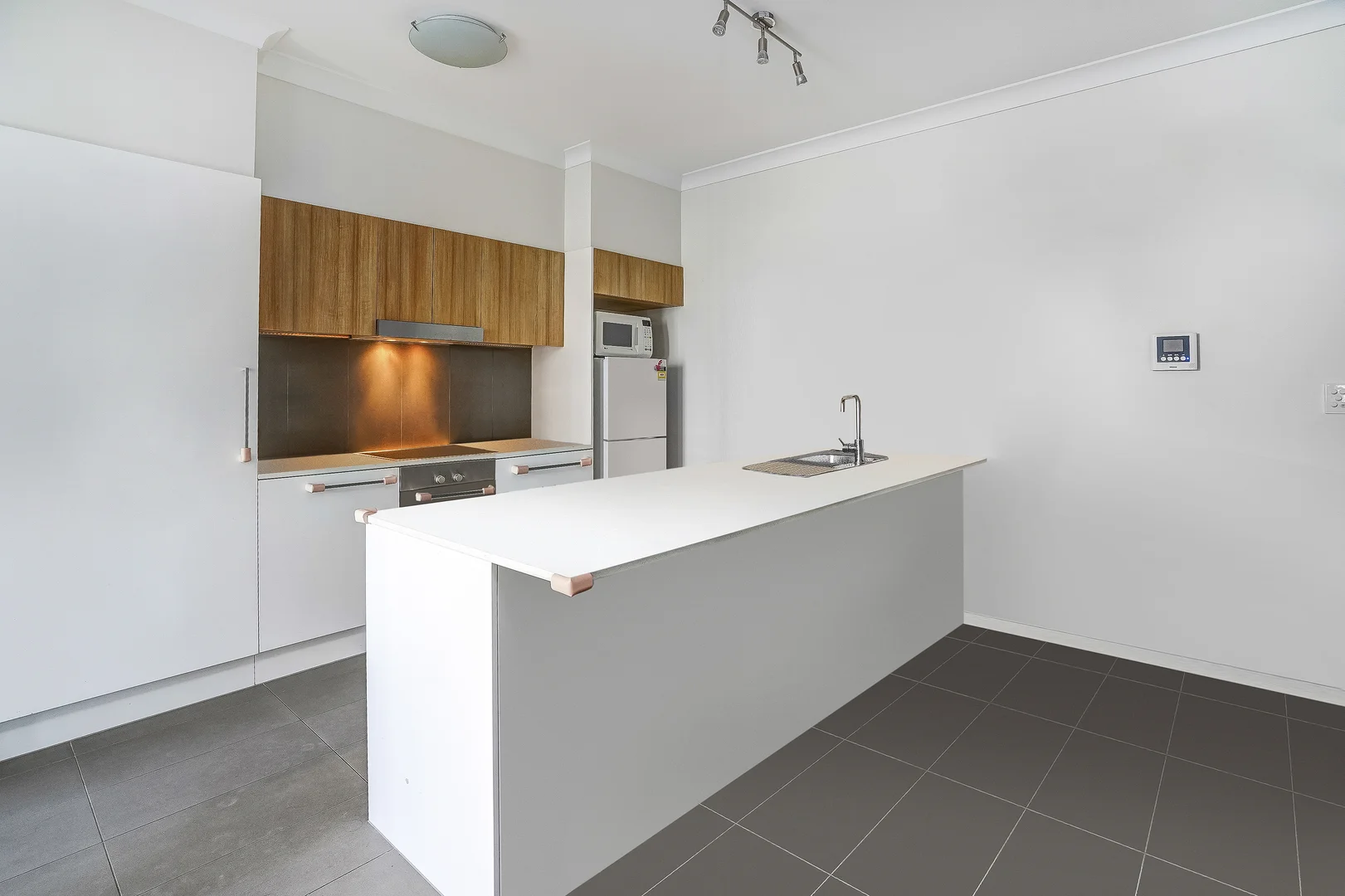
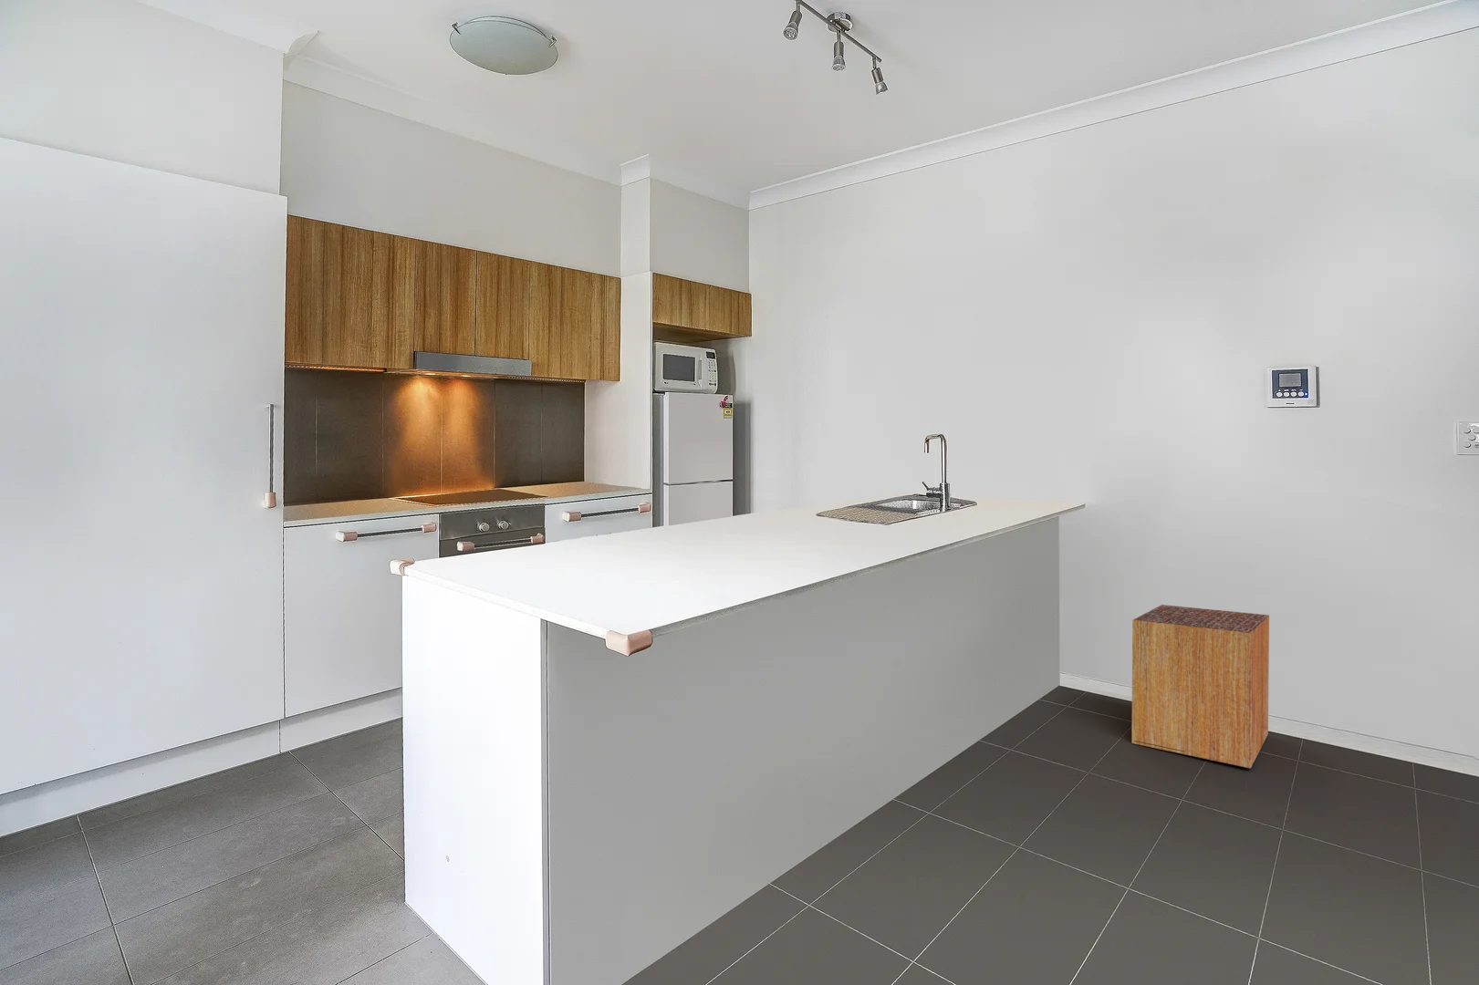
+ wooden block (1202, 677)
